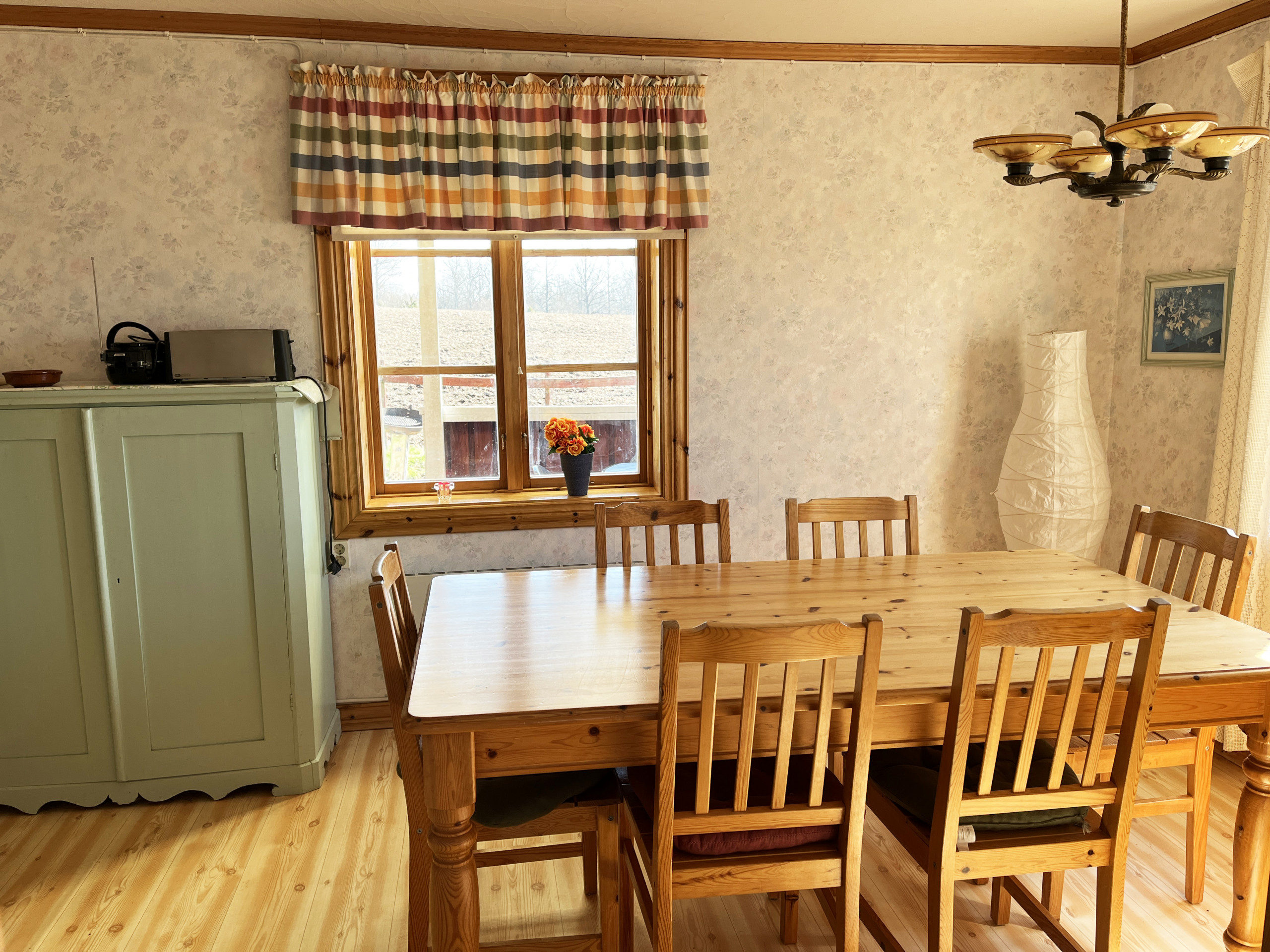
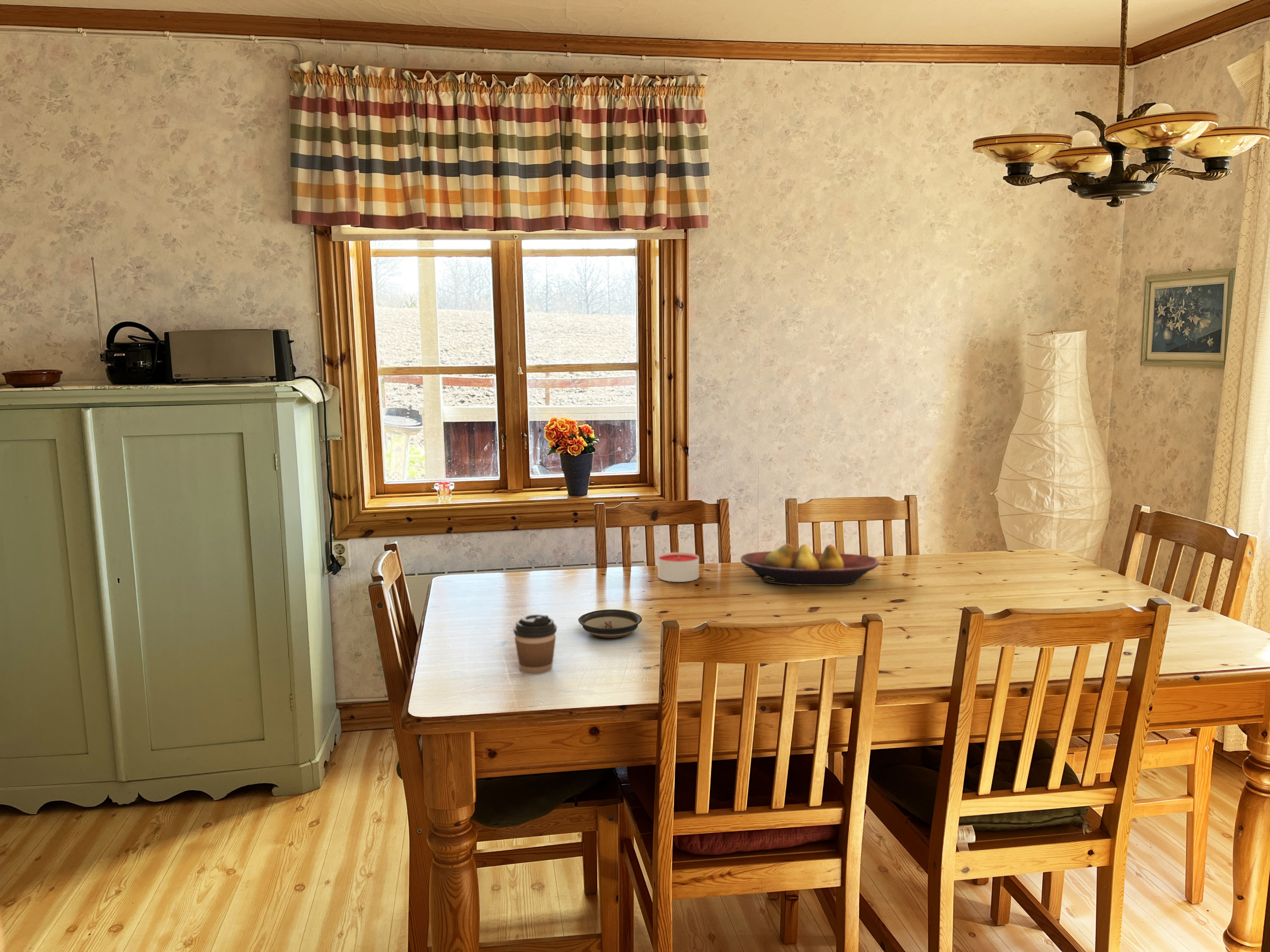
+ saucer (610, 626)
+ fruit bowl (809, 562)
+ candle (678, 566)
+ coffee cup (535, 642)
